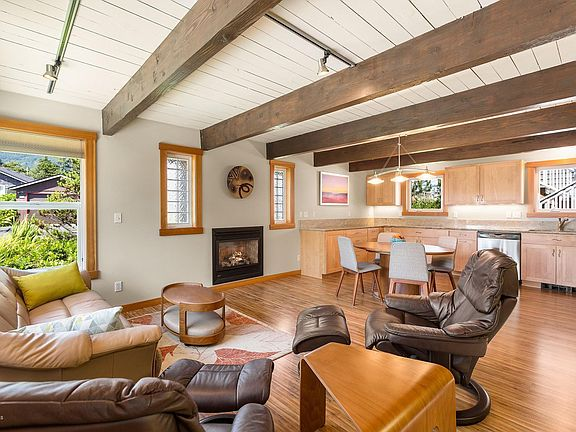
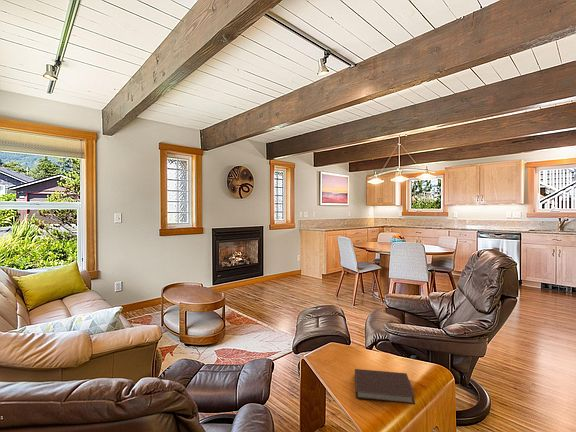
+ notebook (382, 384)
